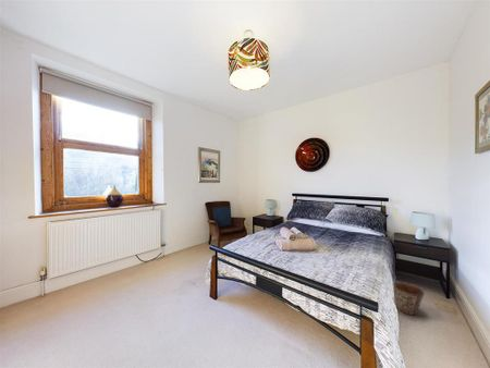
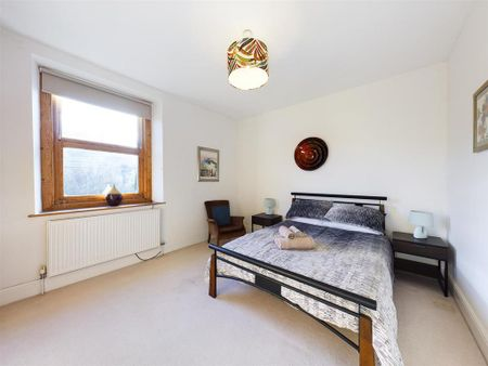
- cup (407, 298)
